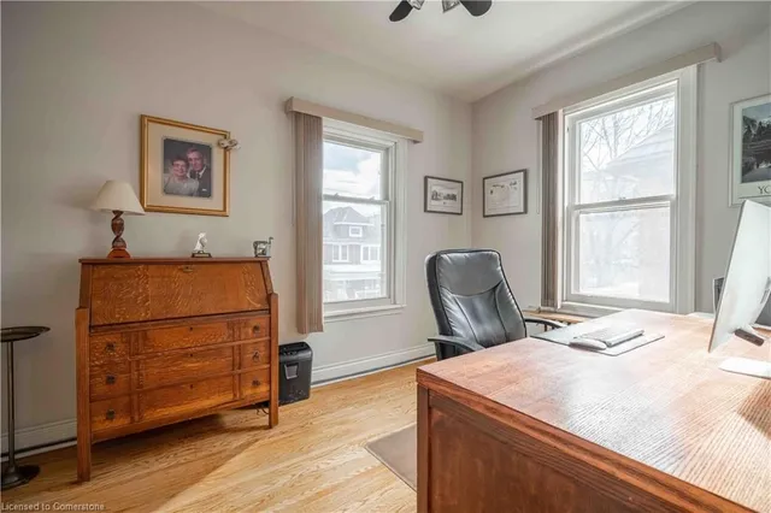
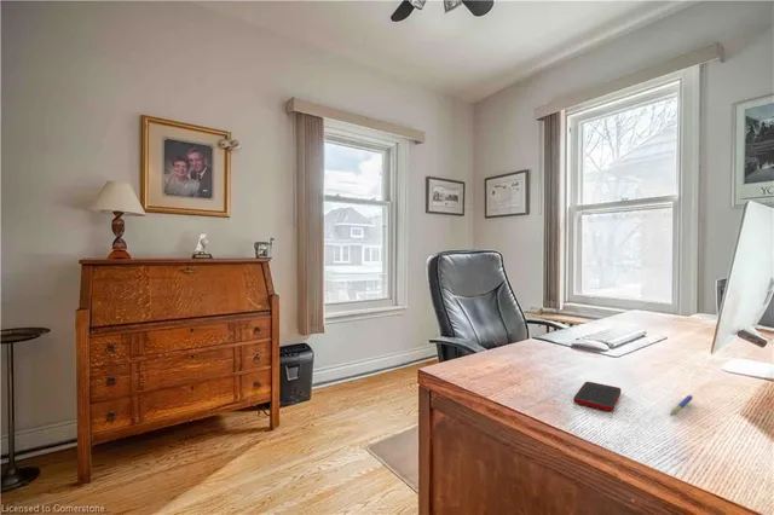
+ pen (681, 405)
+ cell phone (597, 394)
